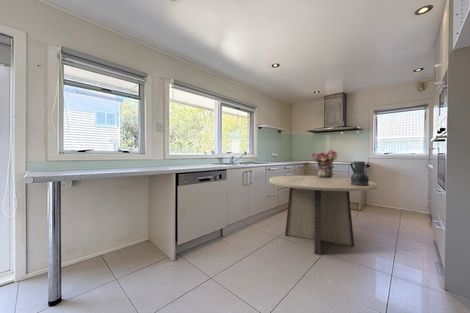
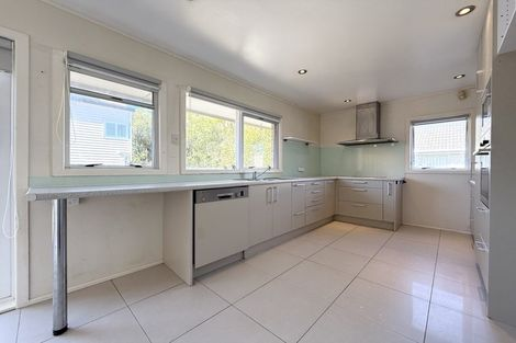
- bouquet (324, 163)
- dining table (317, 209)
- vase (358, 172)
